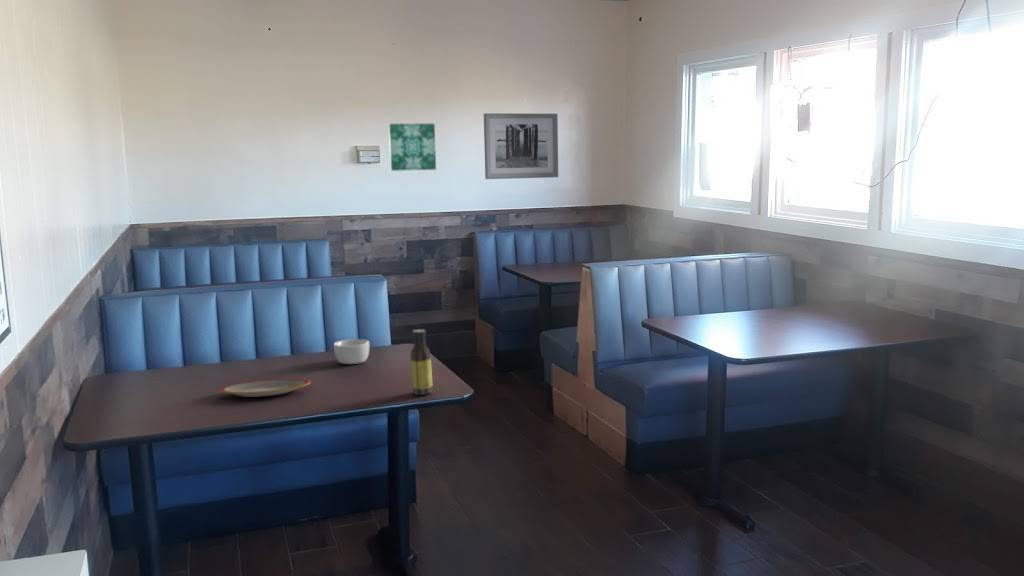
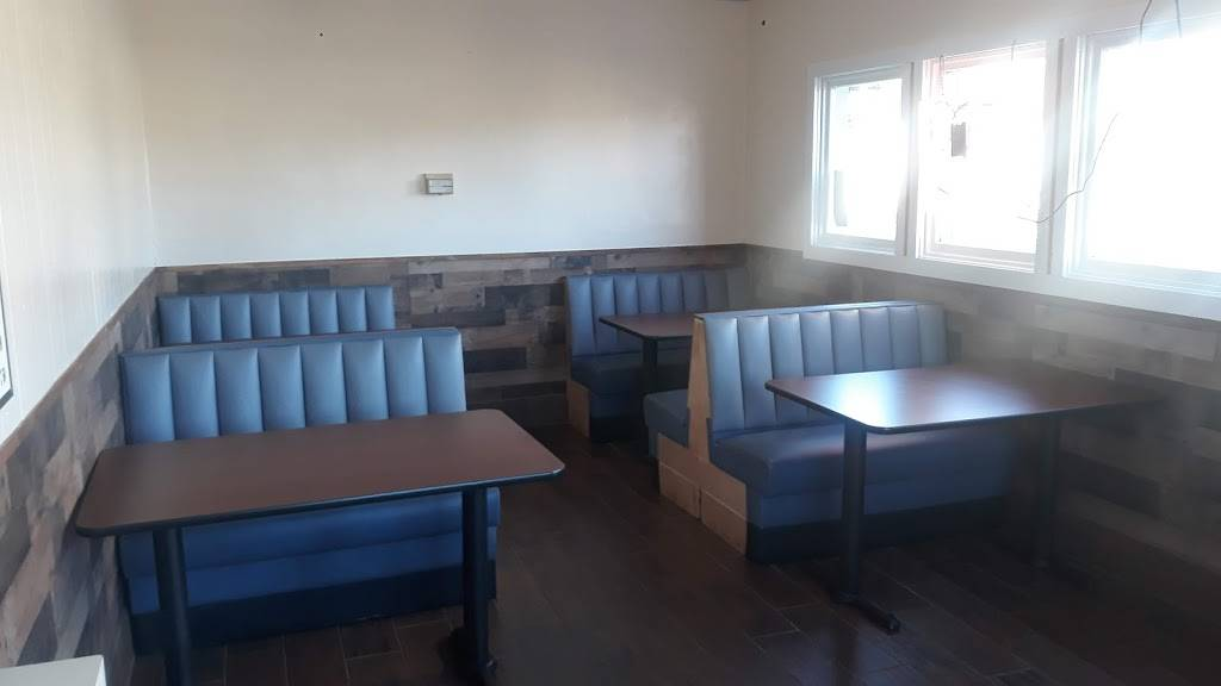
- wall art (521, 146)
- bowl (353, 351)
- plate (265, 389)
- wall art (412, 147)
- sauce bottle (421, 361)
